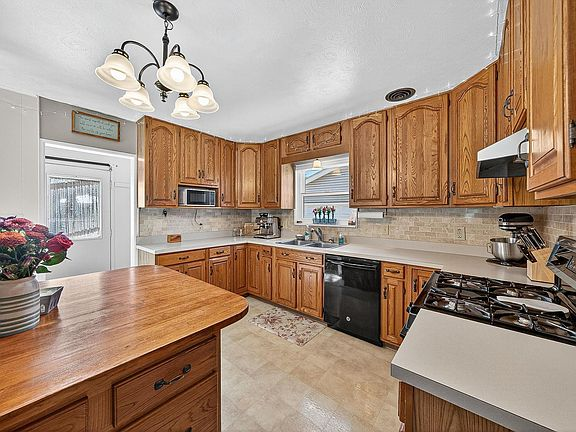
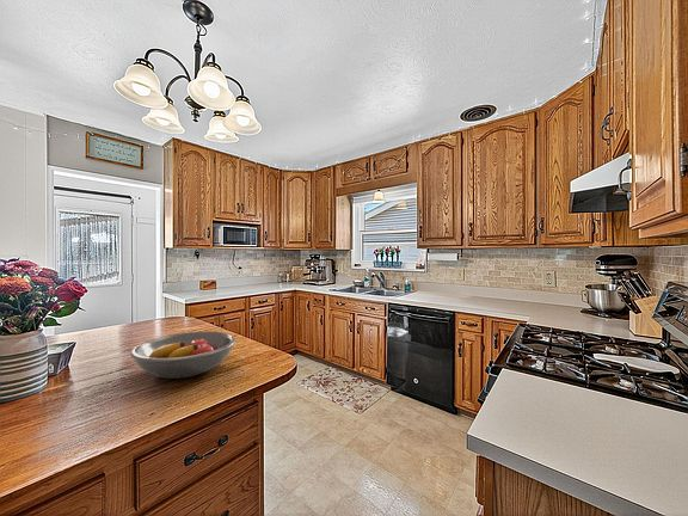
+ fruit bowl (186, 352)
